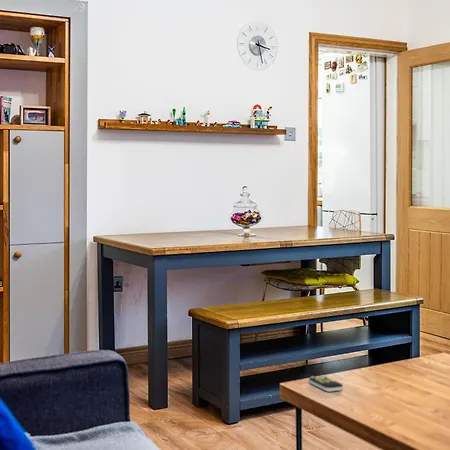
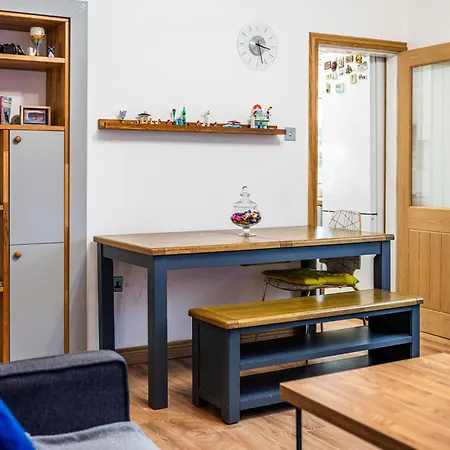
- remote control (325, 383)
